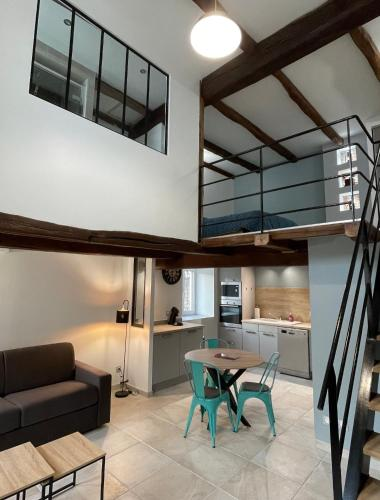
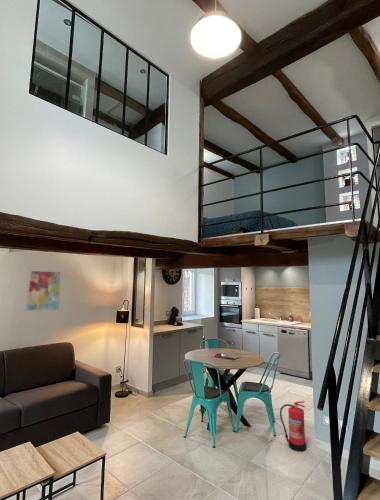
+ wall art (44, 290)
+ fire extinguisher (292, 421)
